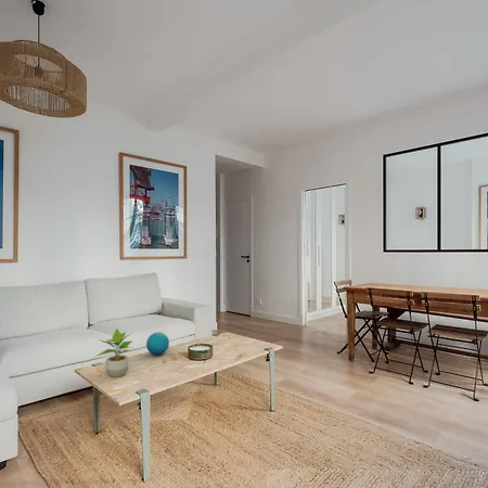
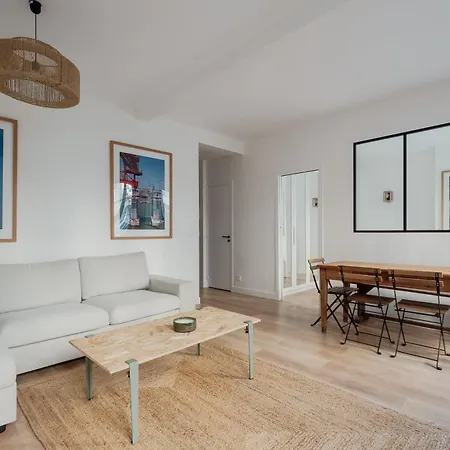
- decorative orb (157, 343)
- potted plant (114, 351)
